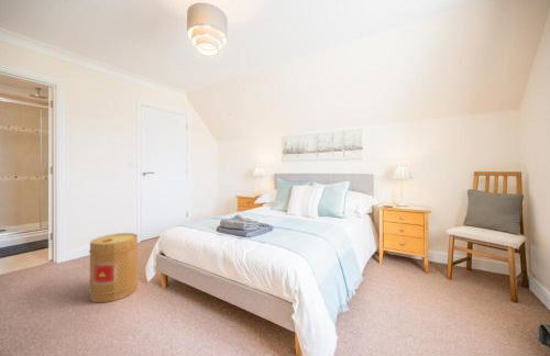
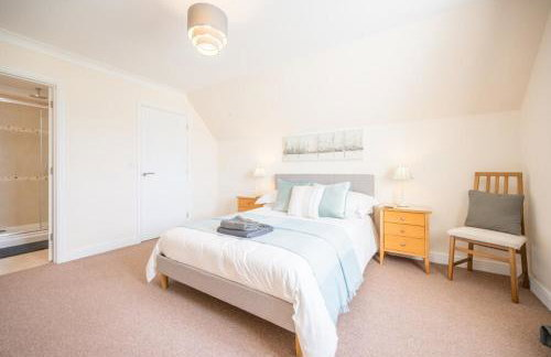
- basket (114, 265)
